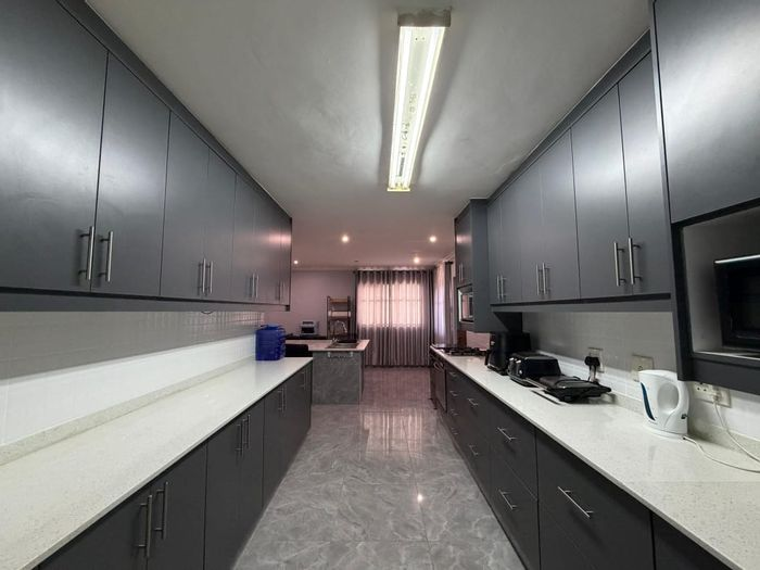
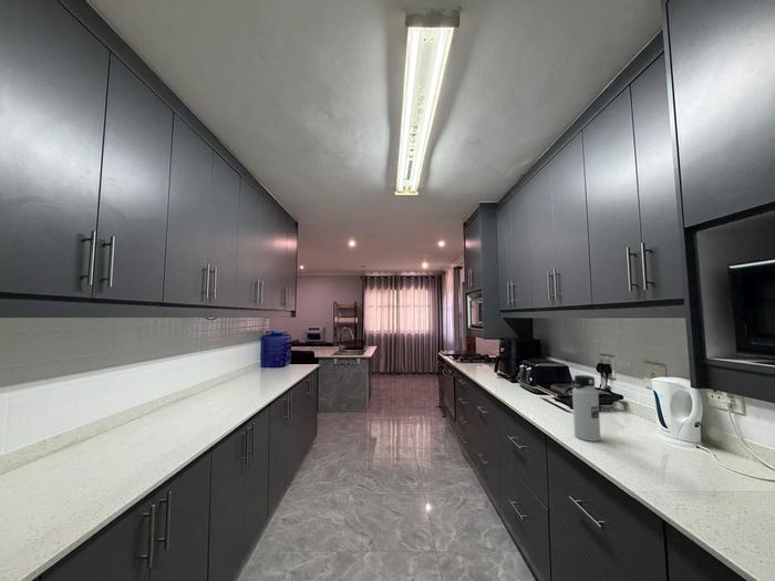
+ water bottle (586, 406)
